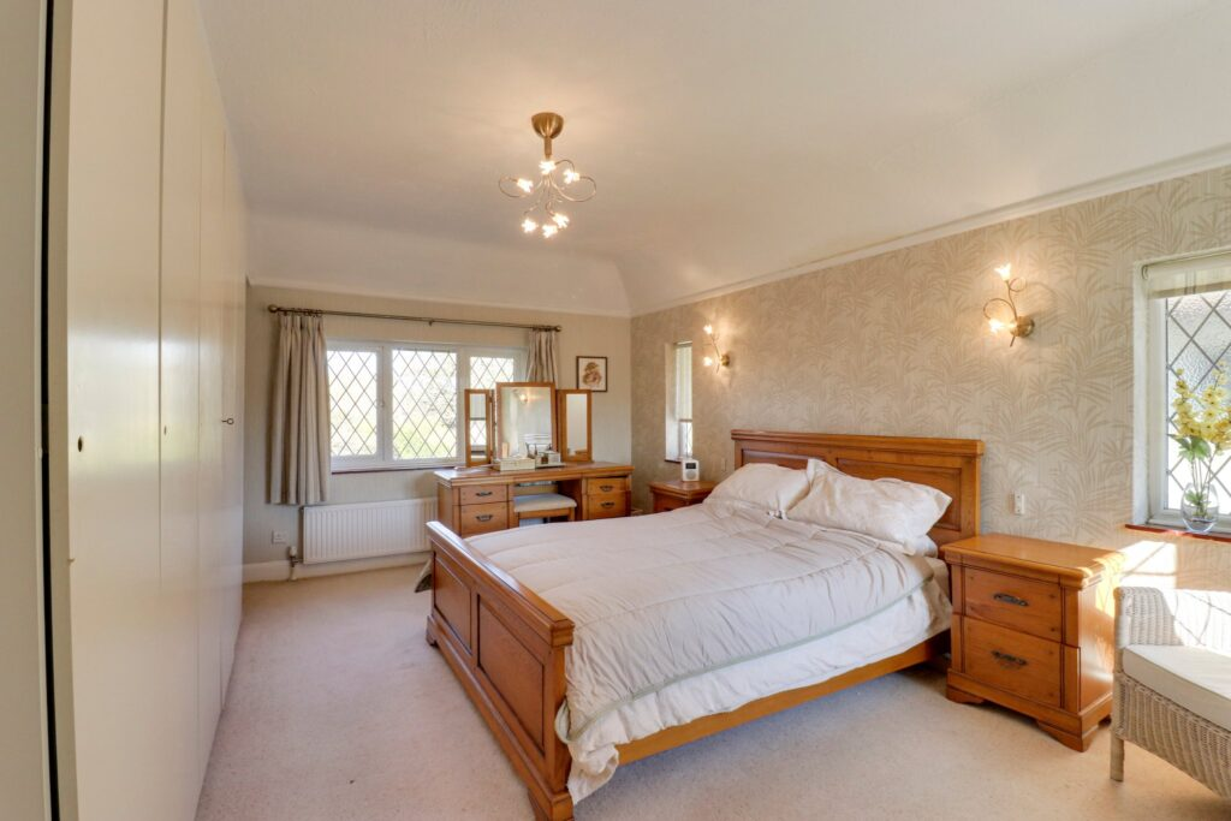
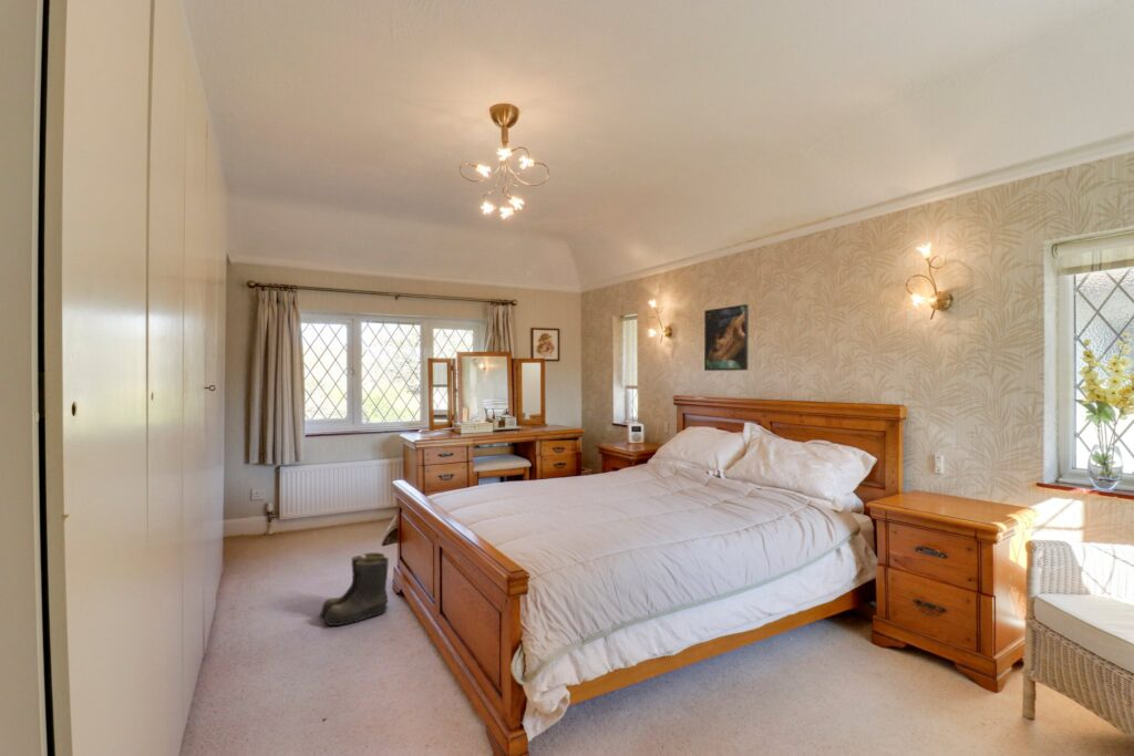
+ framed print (725, 339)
+ boots (354, 586)
